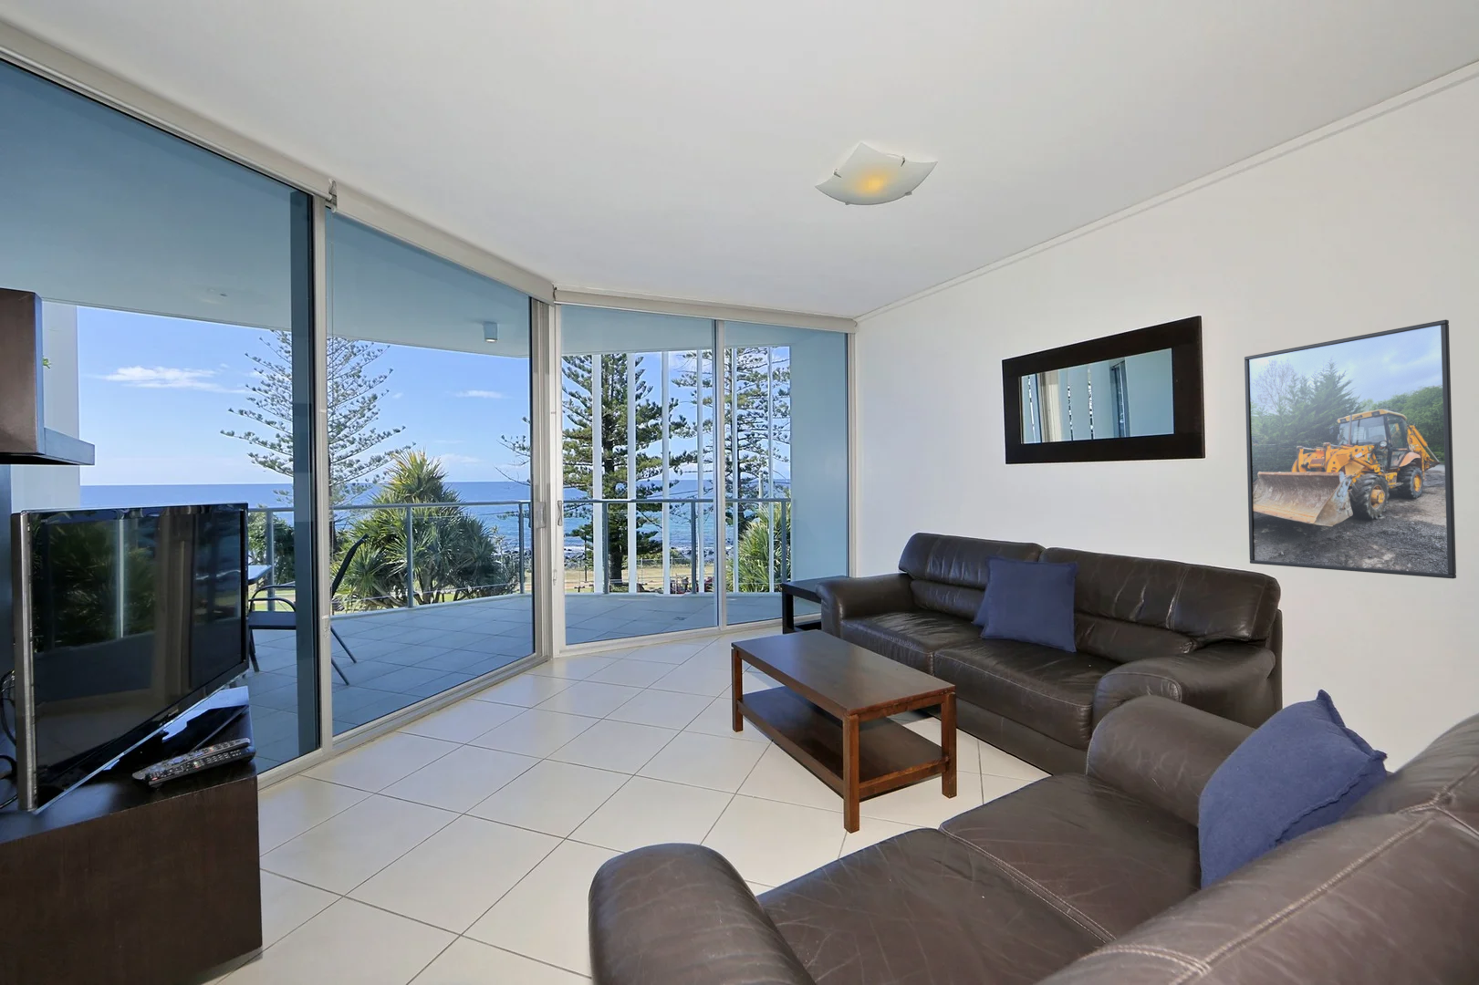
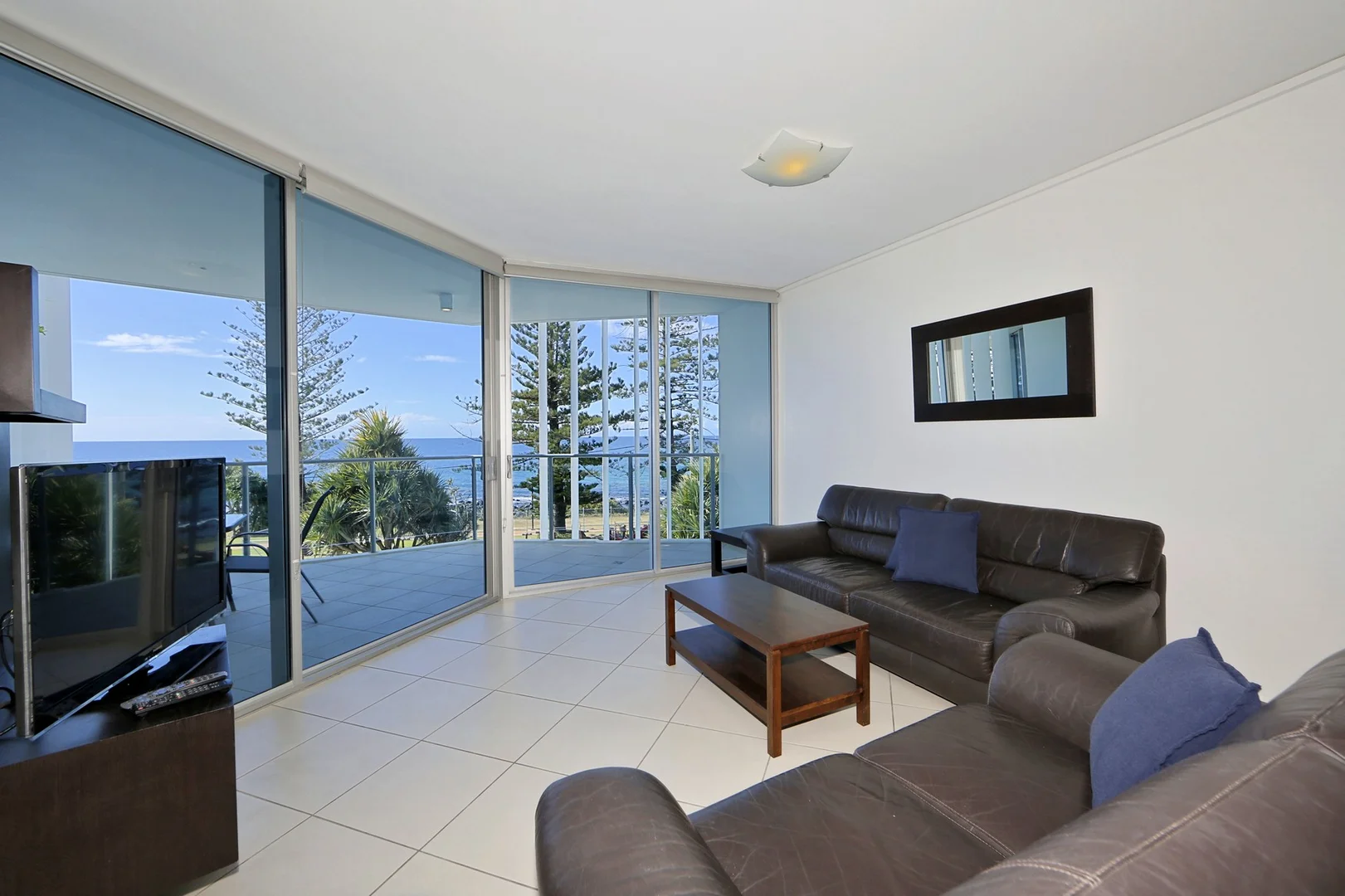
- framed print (1337, 454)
